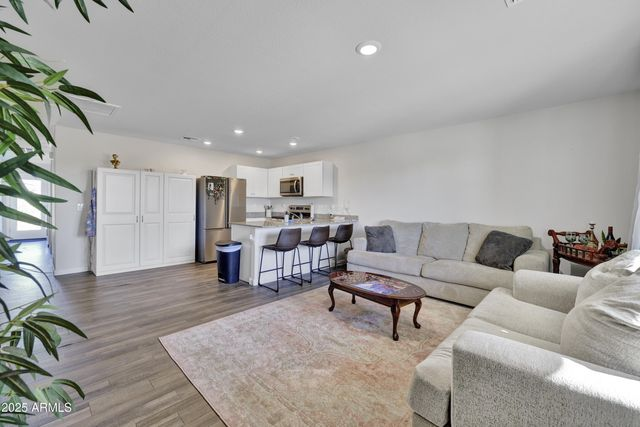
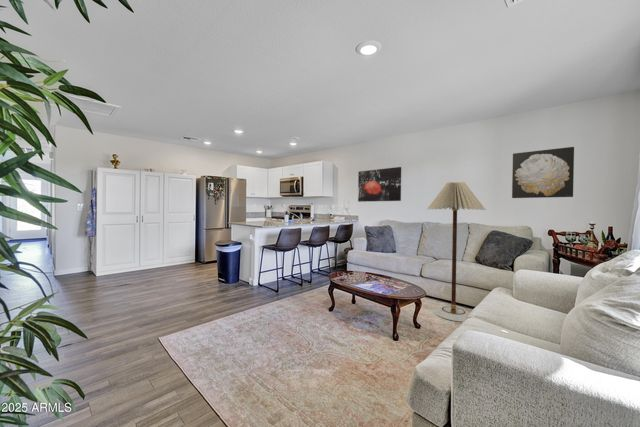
+ wall art (541, 174)
+ floor lamp (454, 248)
+ wall art (378, 185)
